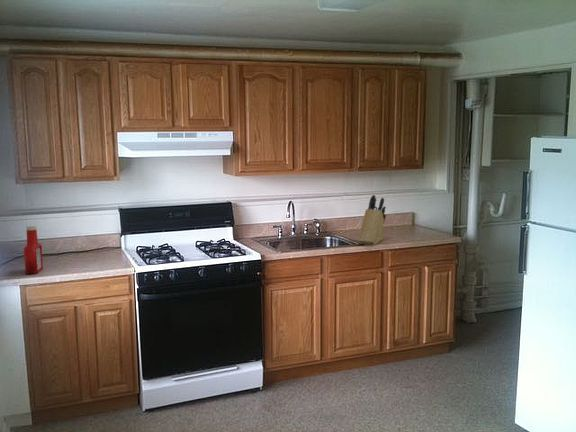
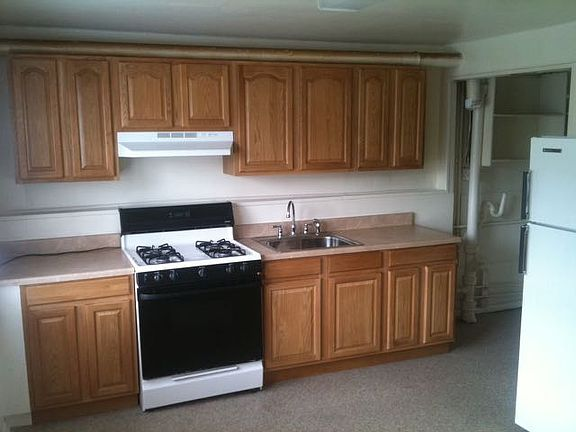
- knife block (372, 219)
- soap bottle (32, 248)
